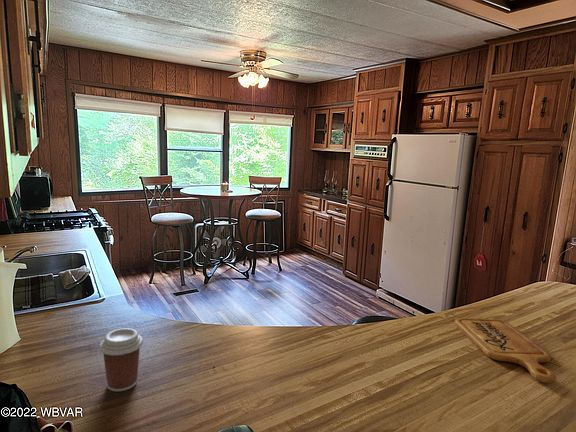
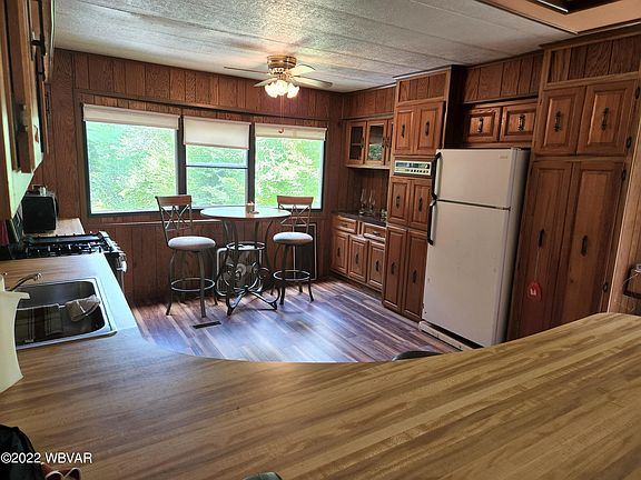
- cutting board (508, 345)
- coffee cup (121, 359)
